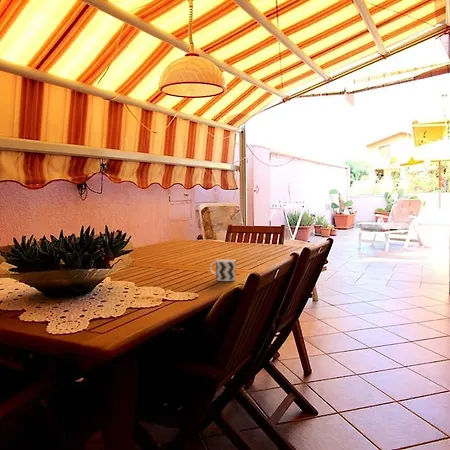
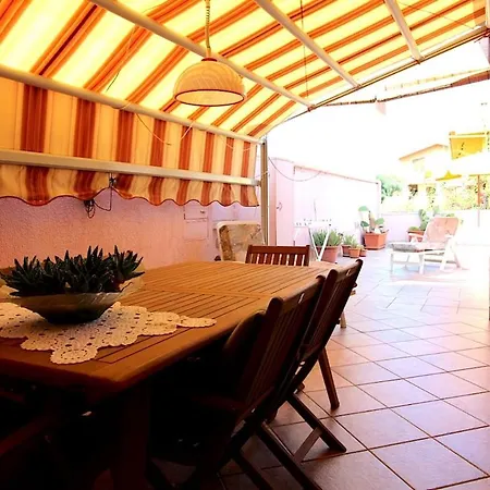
- cup (222, 269)
